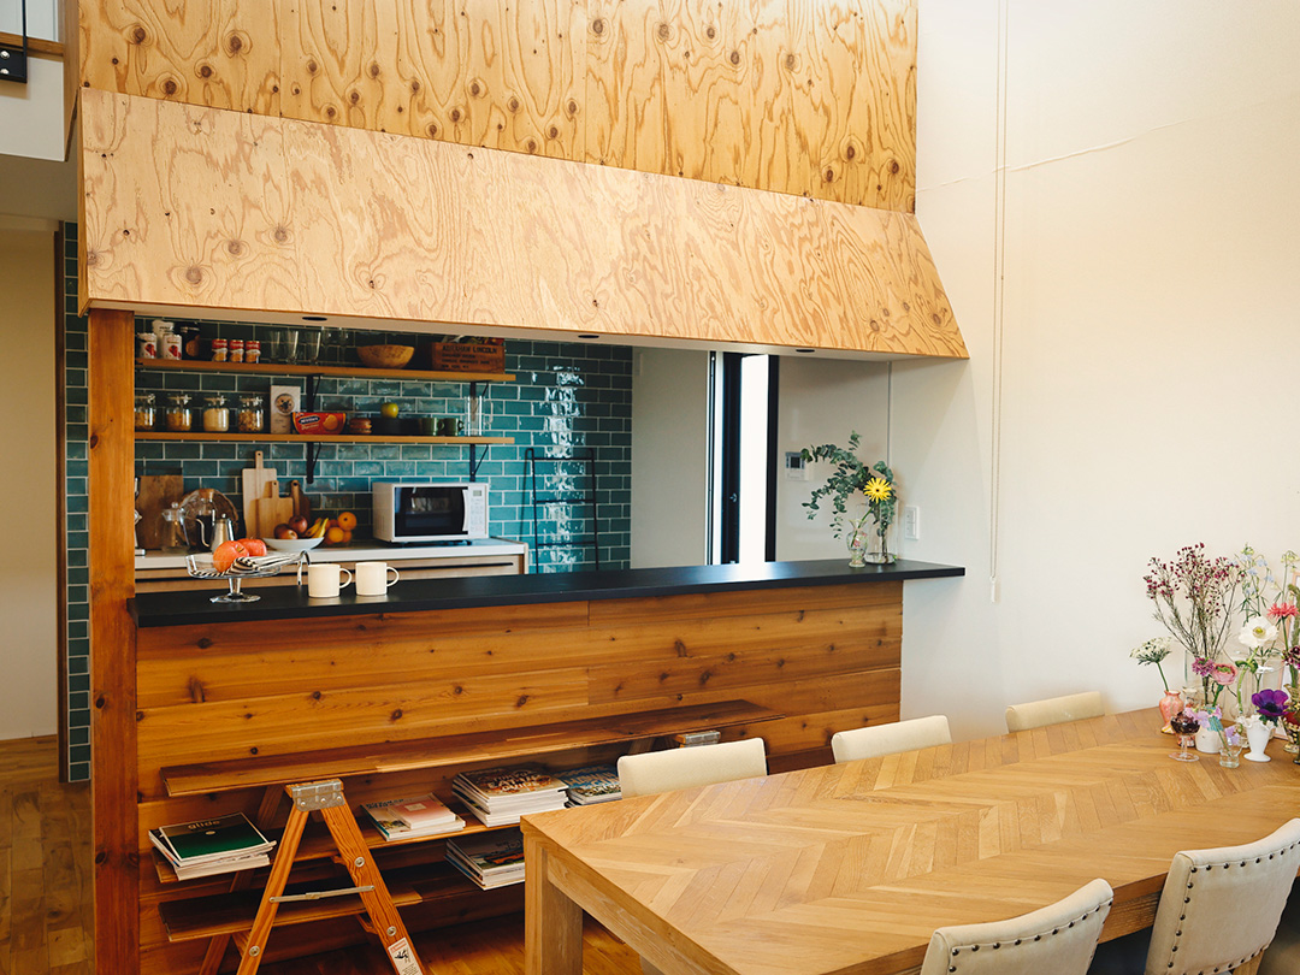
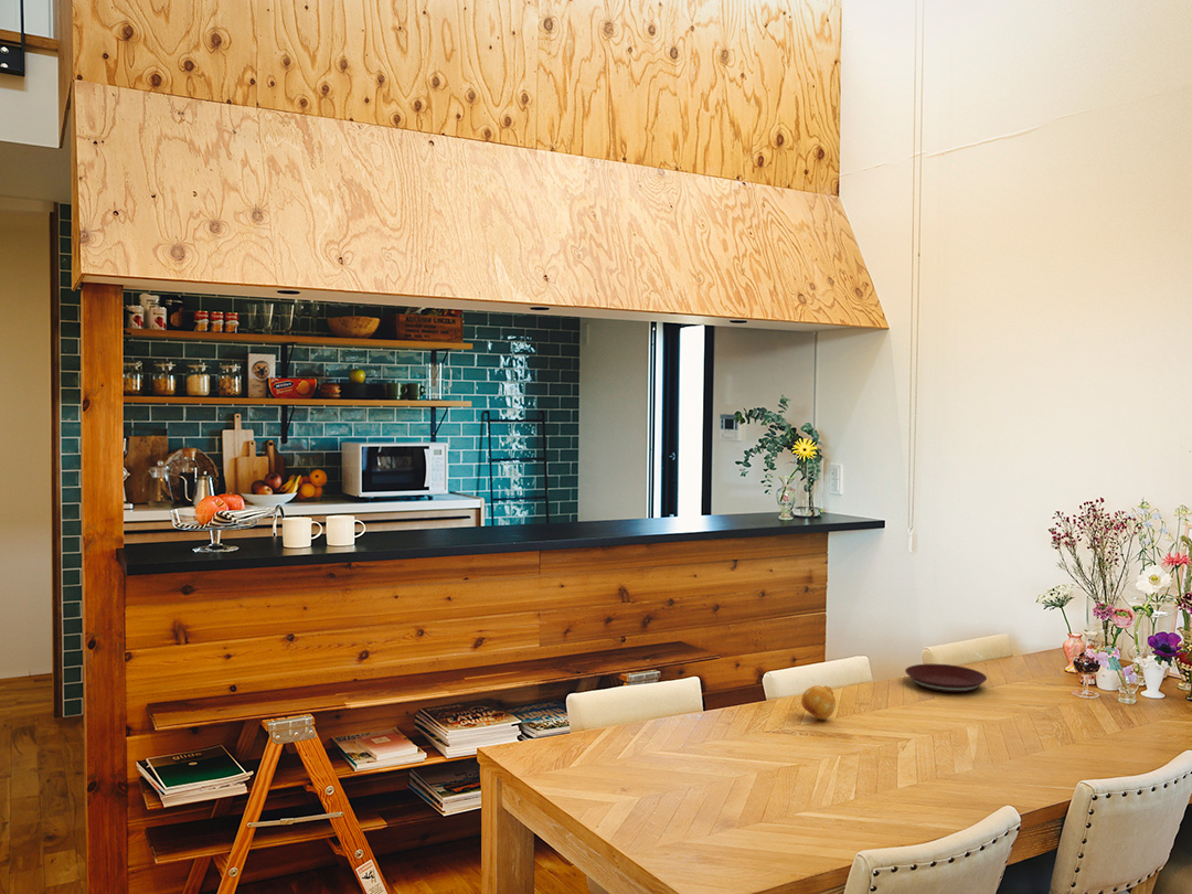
+ fruit (818, 702)
+ plate (945, 679)
